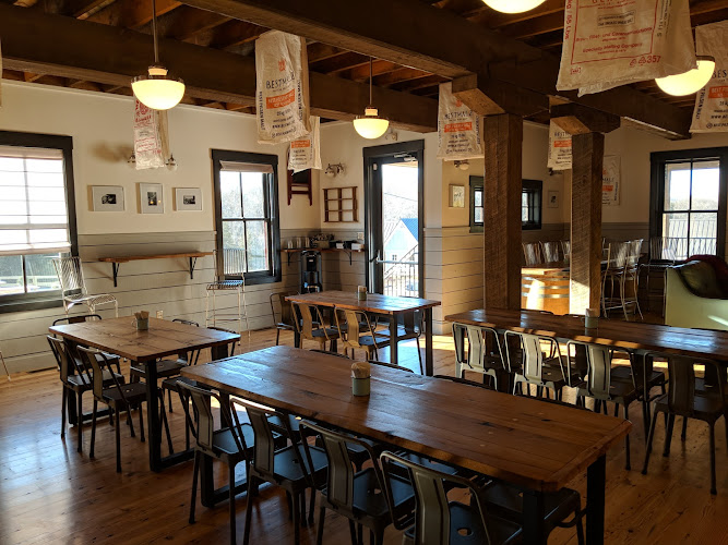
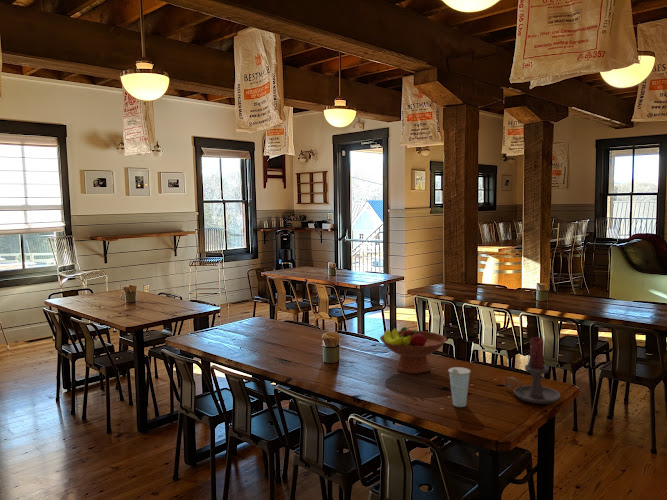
+ candle holder (530, 366)
+ cup (459, 386)
+ fruit bowl (413, 347)
